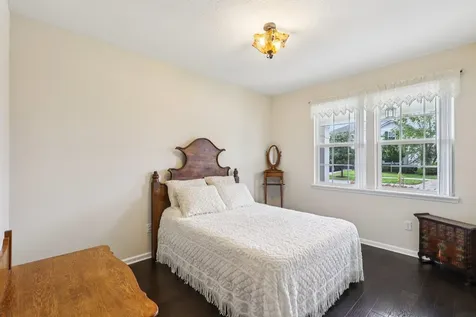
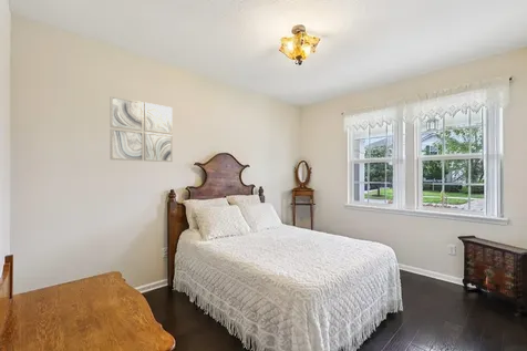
+ wall art (142, 132)
